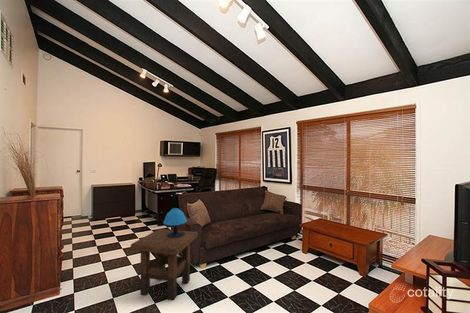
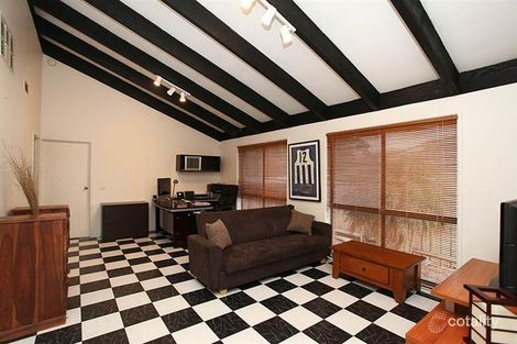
- table lamp (175, 221)
- side table (166, 262)
